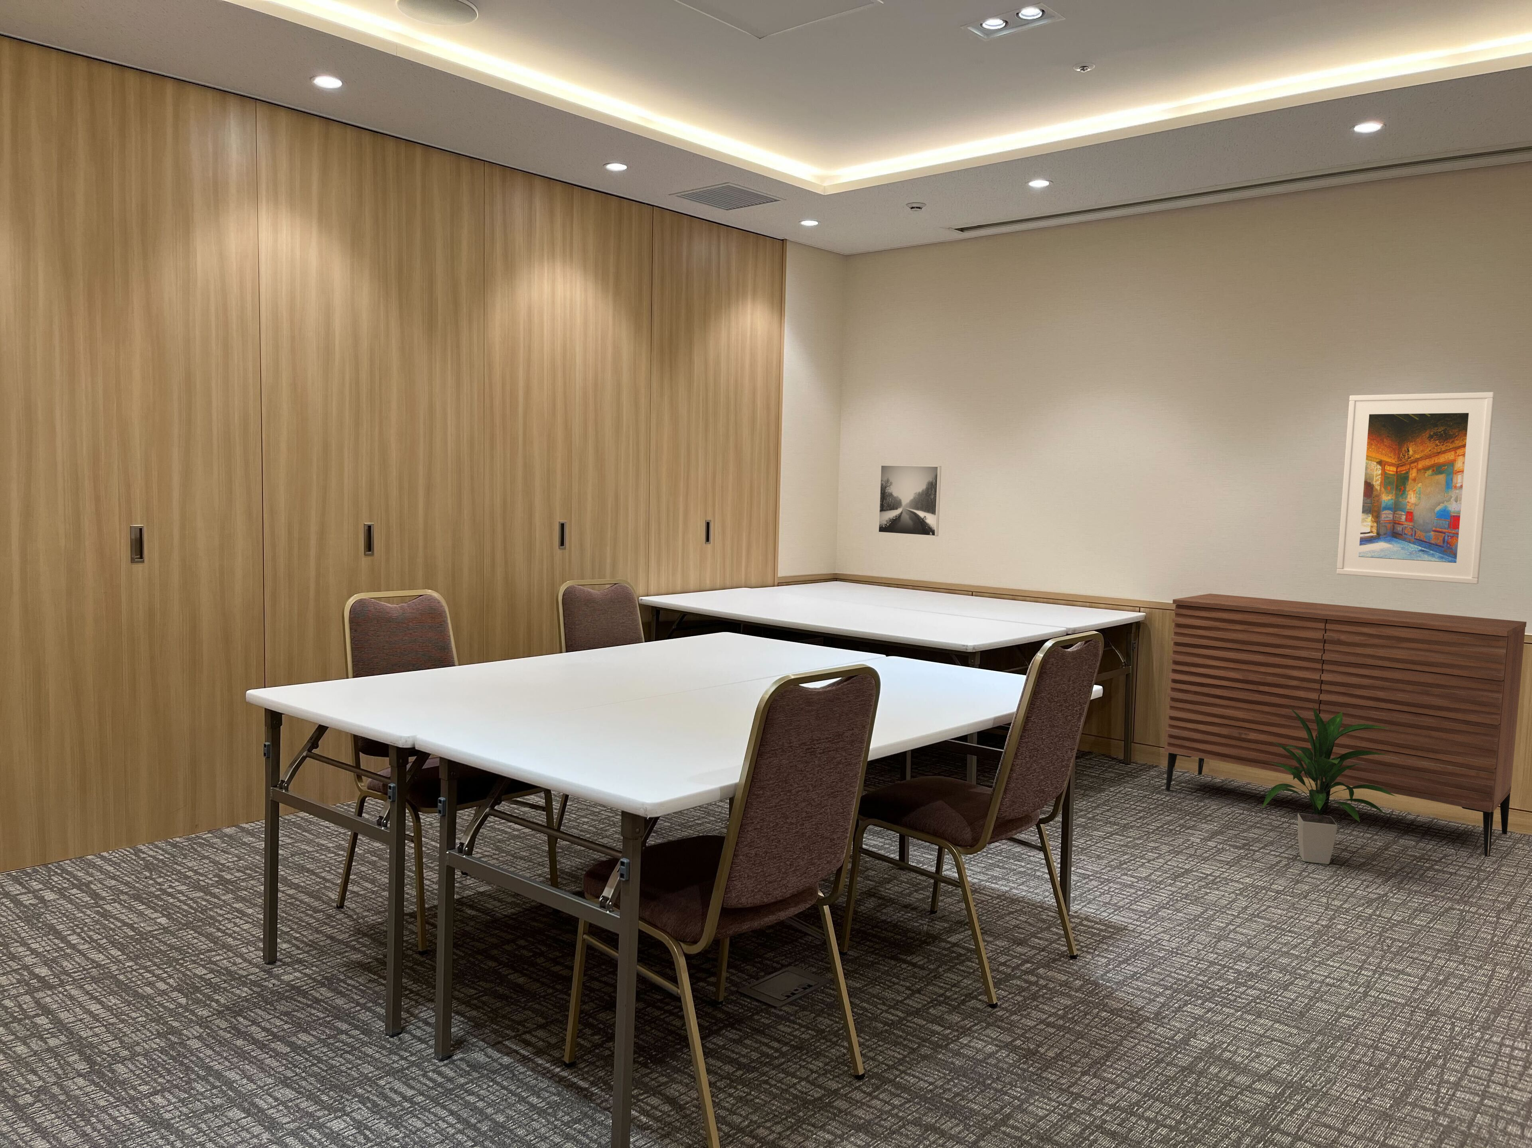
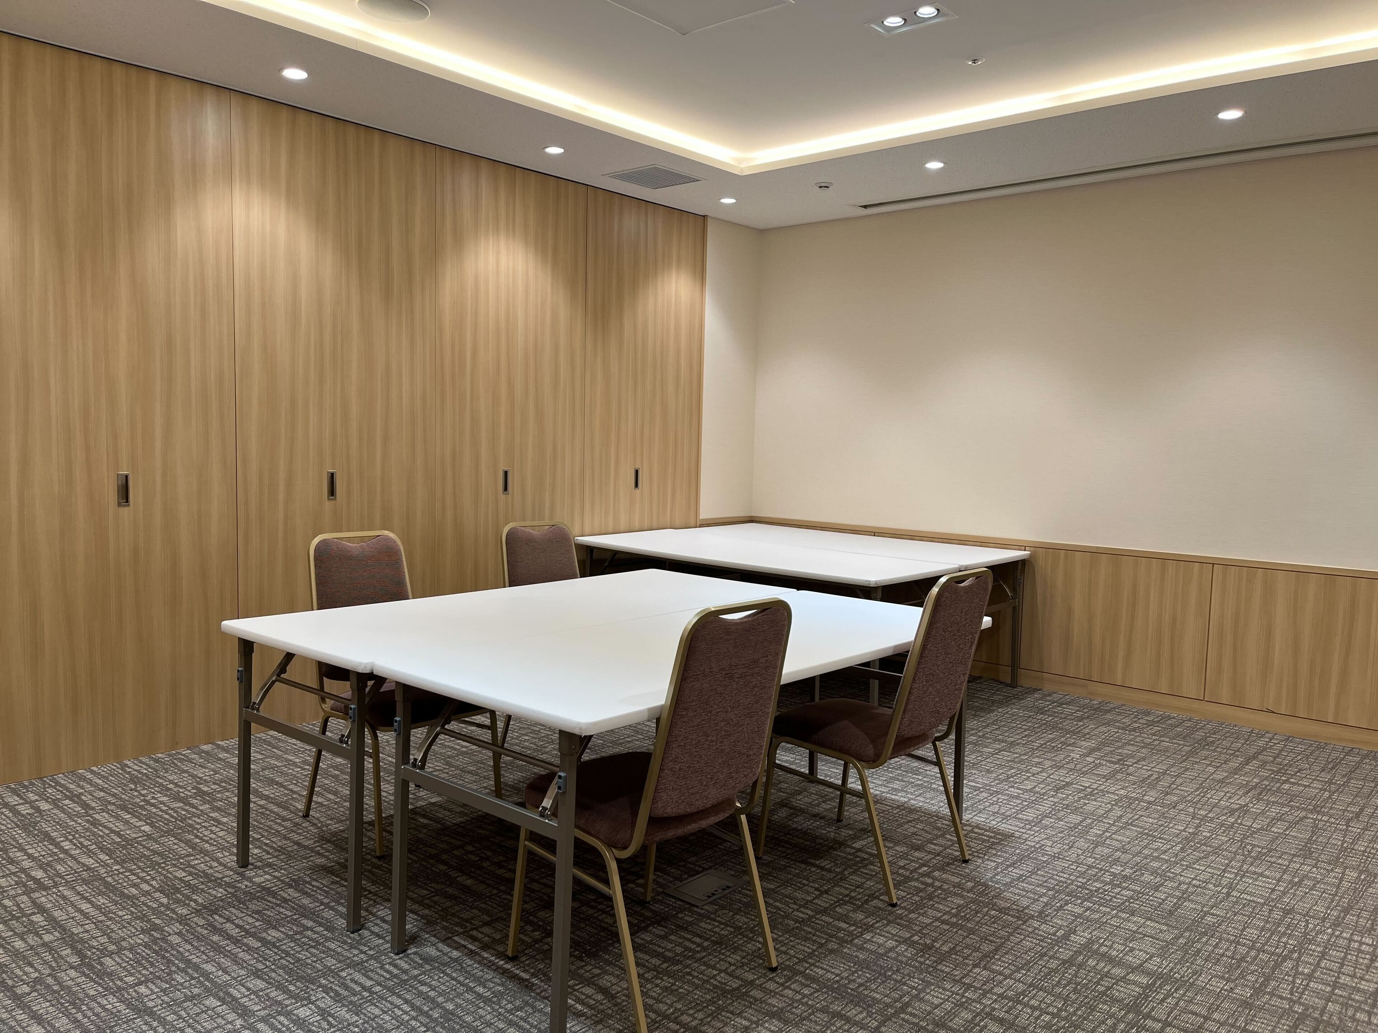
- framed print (1411, 487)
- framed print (908, 500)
- indoor plant (1322, 781)
- sideboard (1333, 711)
